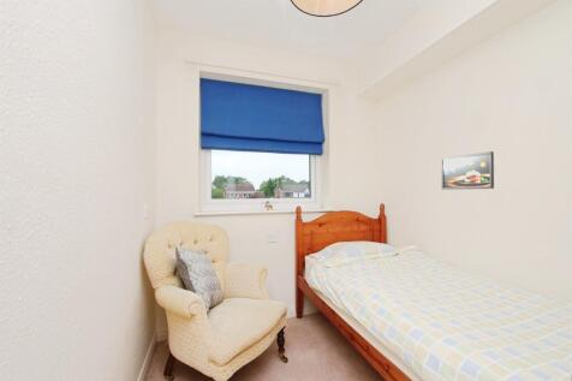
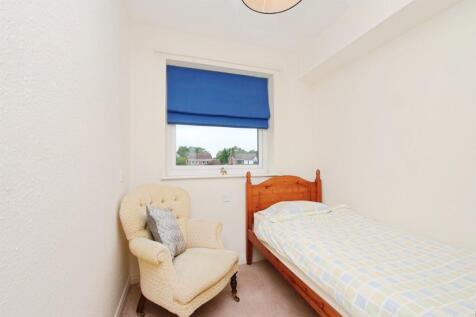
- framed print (465, 172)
